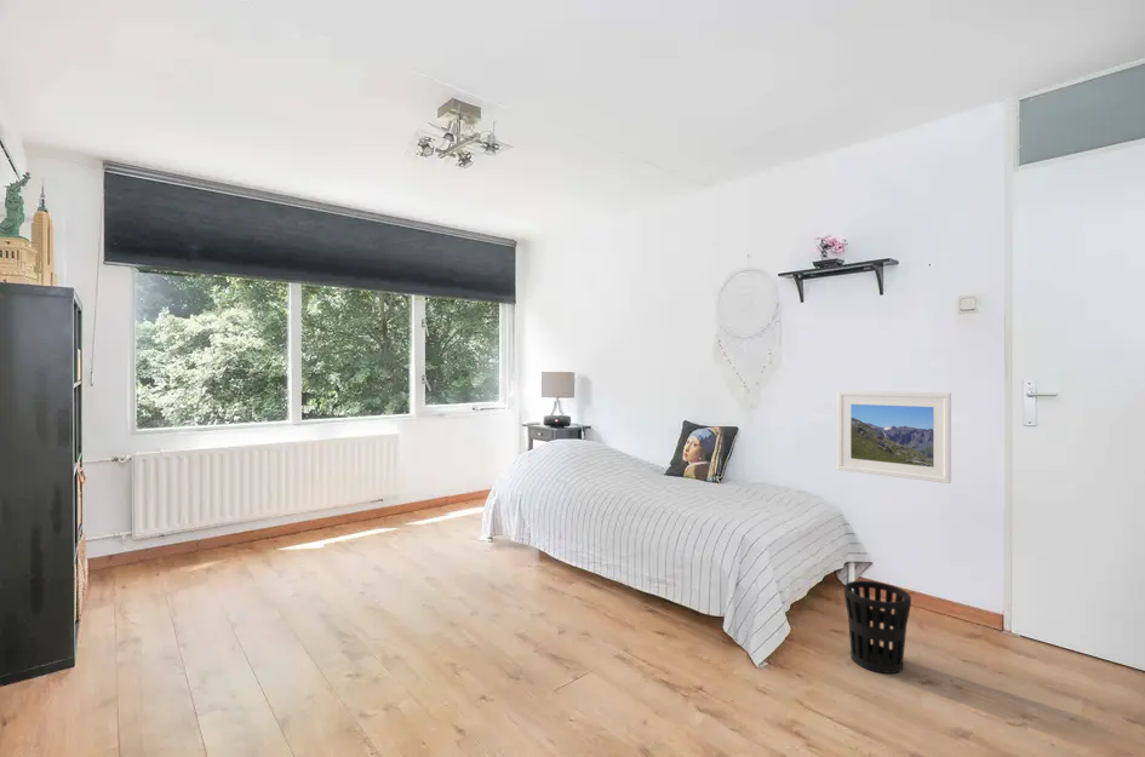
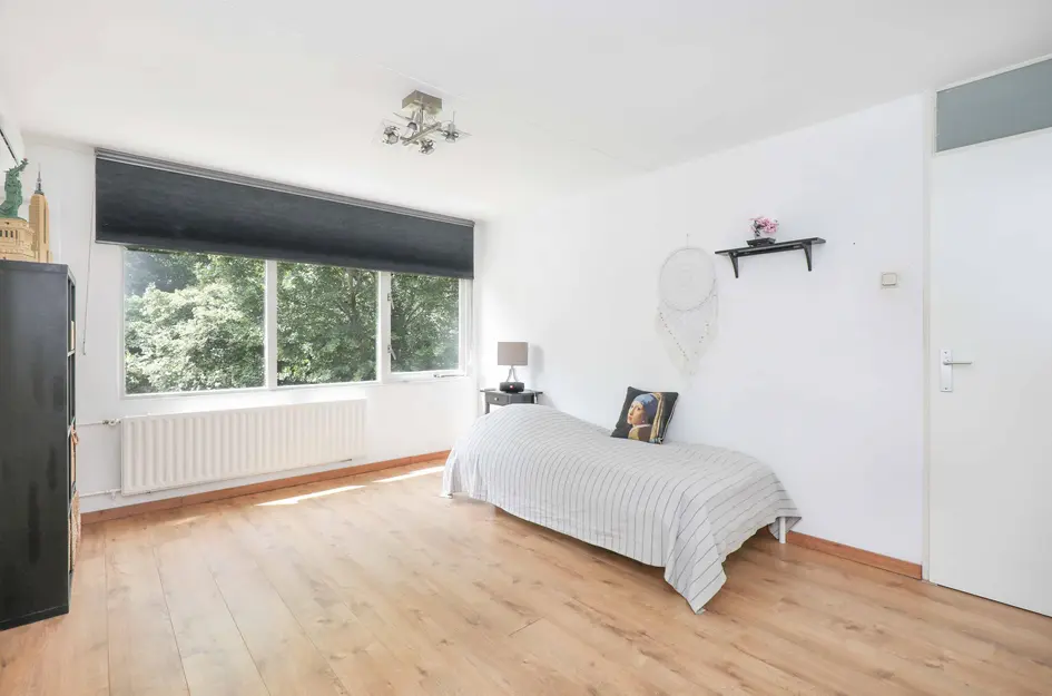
- wastebasket (876, 625)
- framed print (889, 434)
